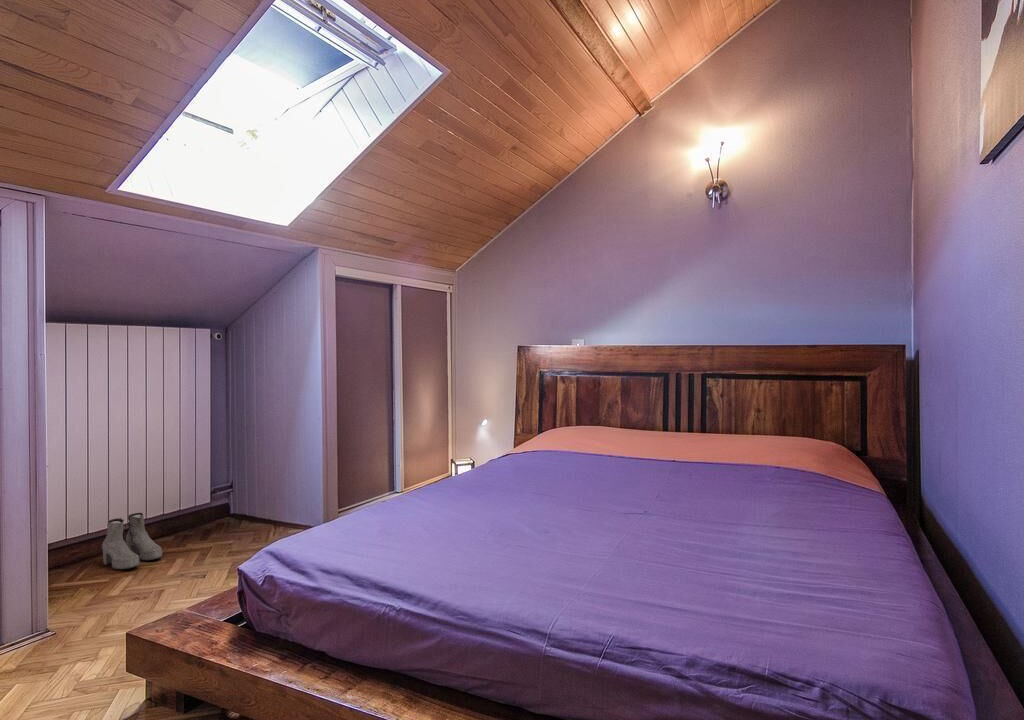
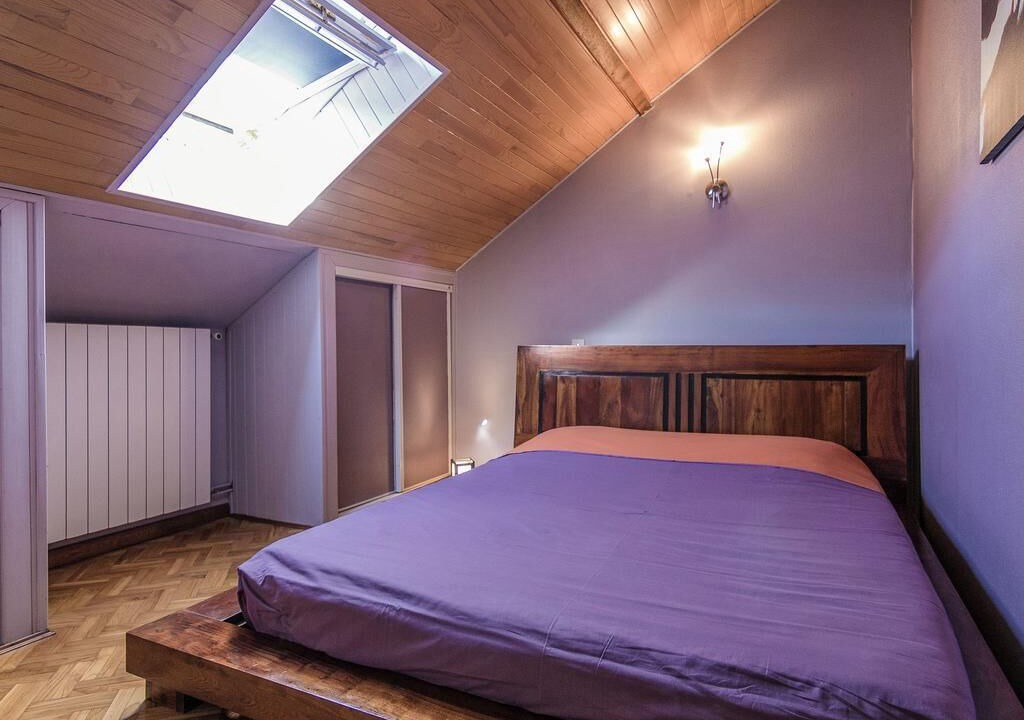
- boots (132, 539)
